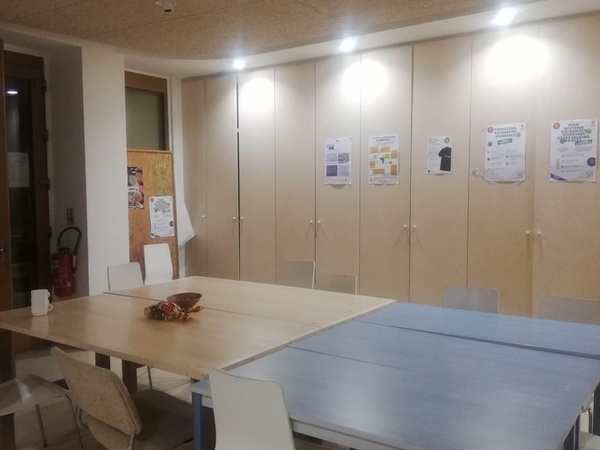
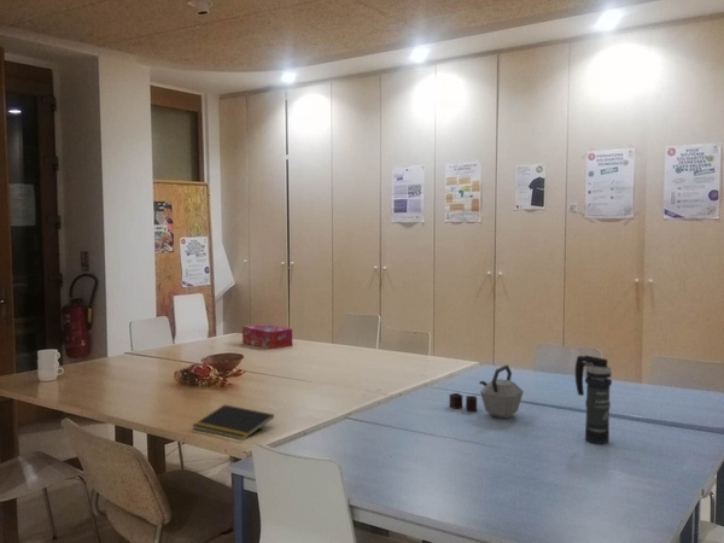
+ smoke grenade (592, 397)
+ tissue box (267, 335)
+ notepad (233, 421)
+ kettle (483, 389)
